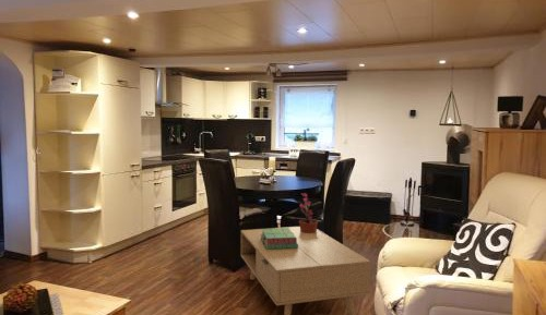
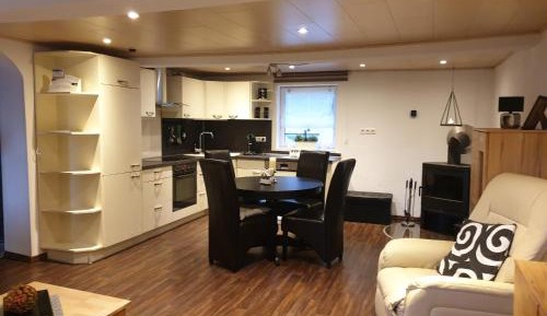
- potted plant (310, 211)
- coffee table (295, 270)
- stack of books (277, 238)
